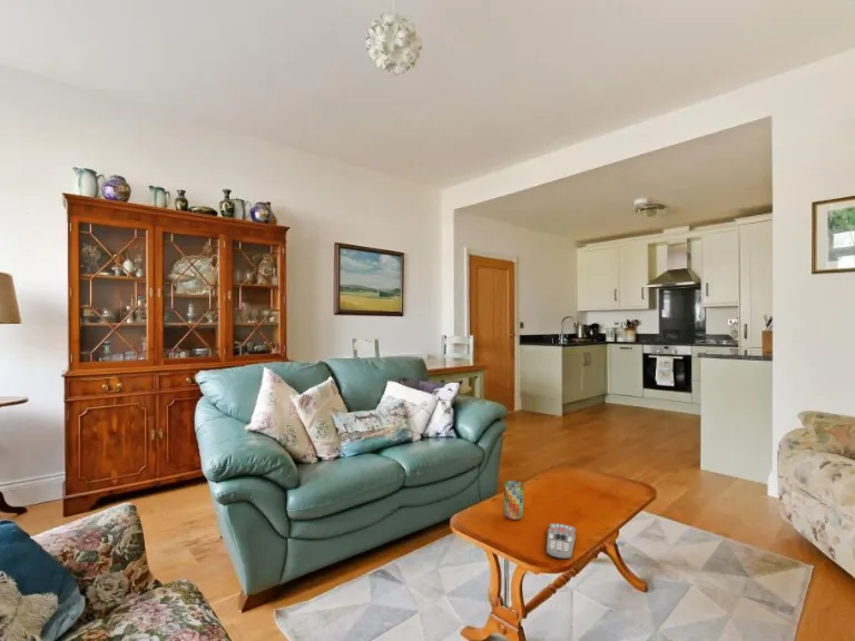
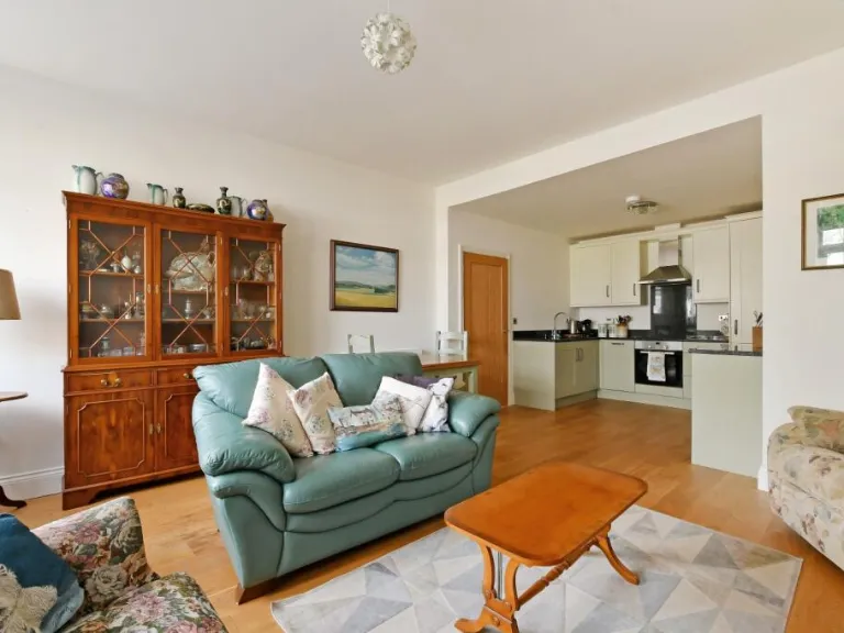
- remote control (560, 541)
- cup (513, 500)
